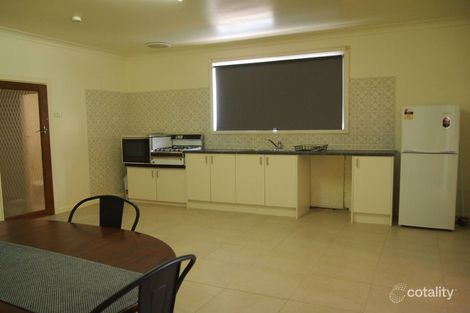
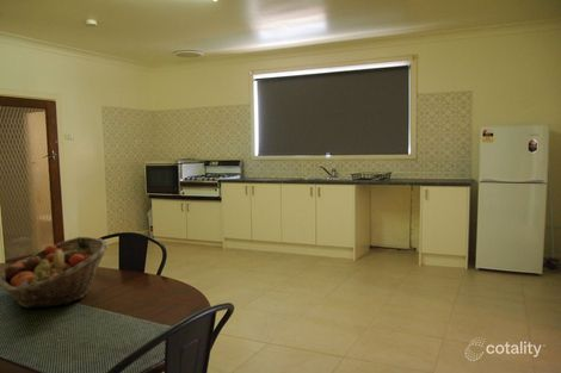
+ fruit basket (56, 269)
